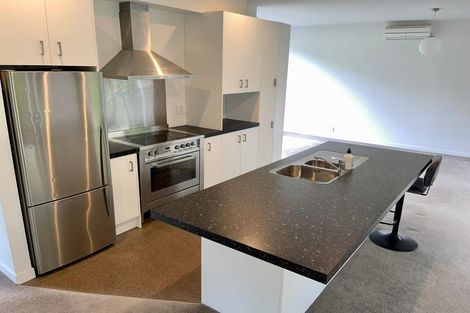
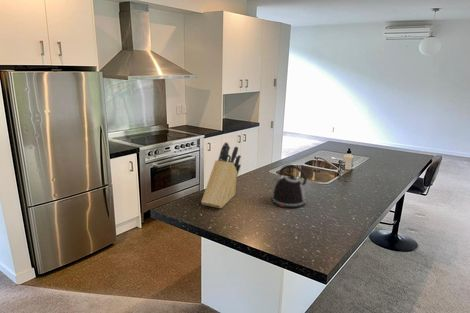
+ knife block (223, 172)
+ kettle (289, 183)
